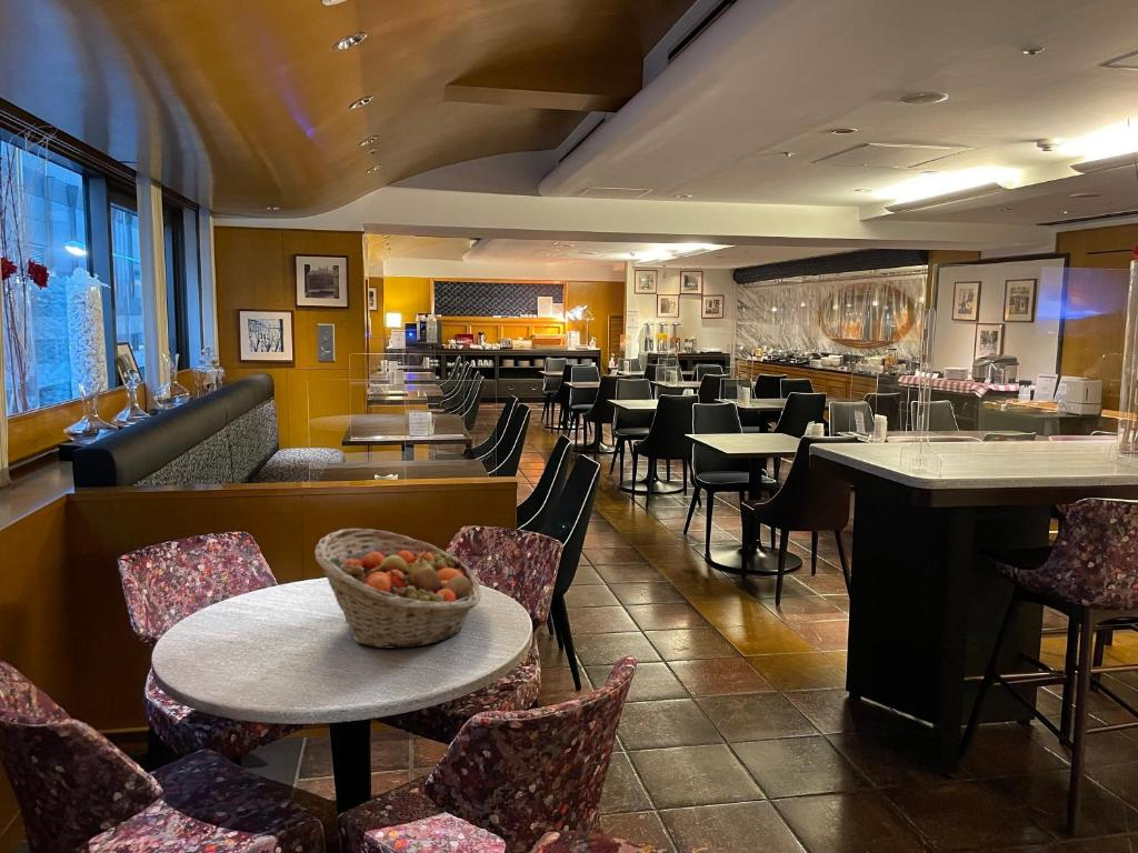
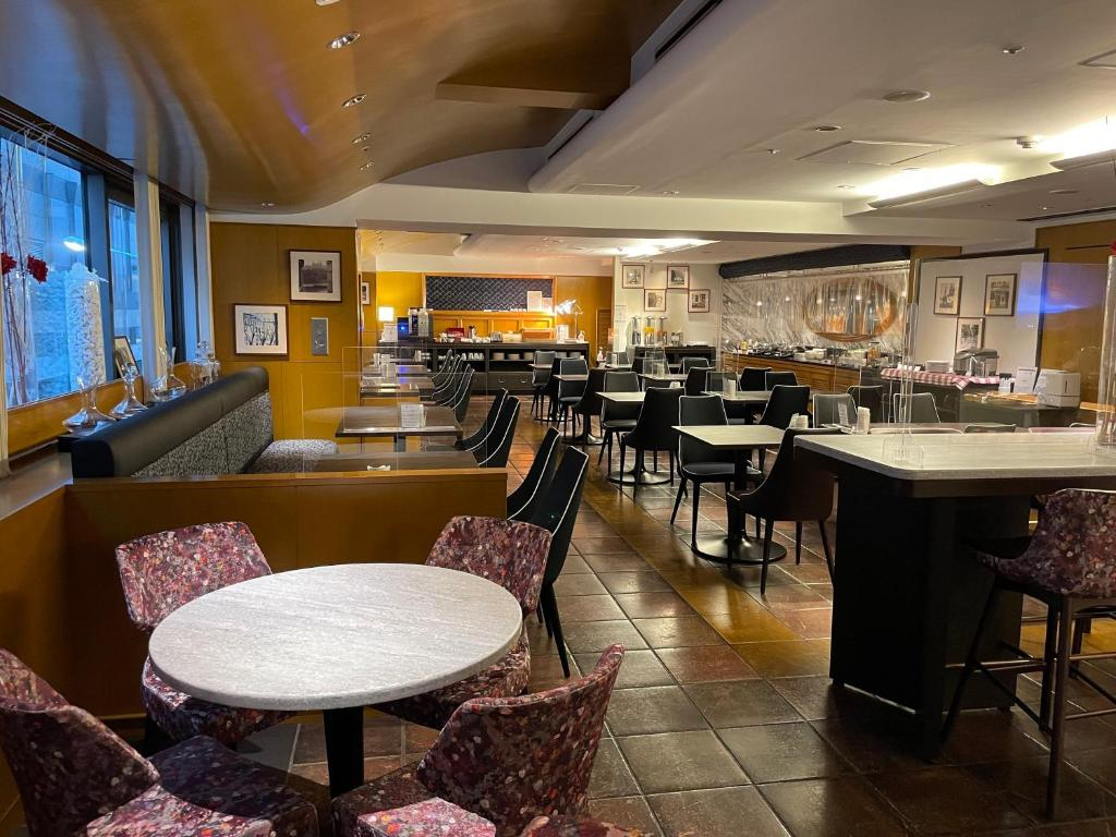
- fruit basket (400, 581)
